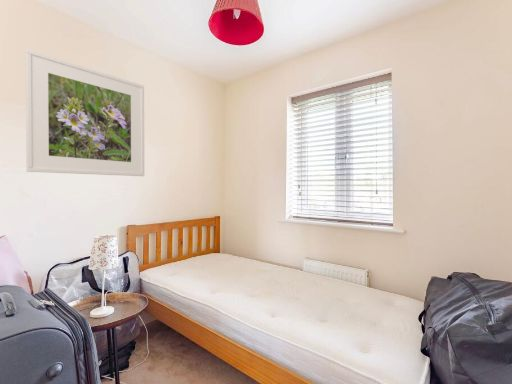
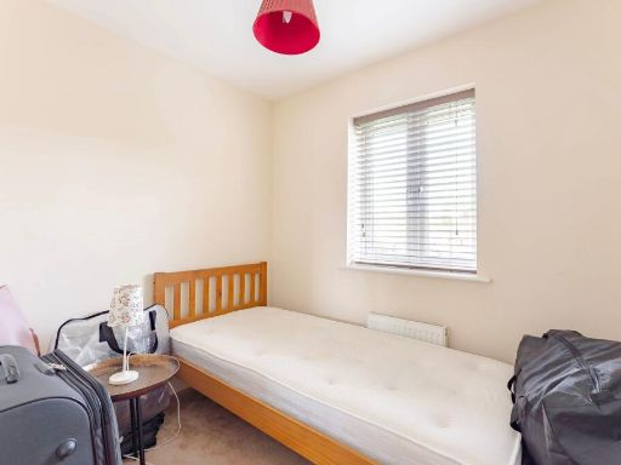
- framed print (93, 122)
